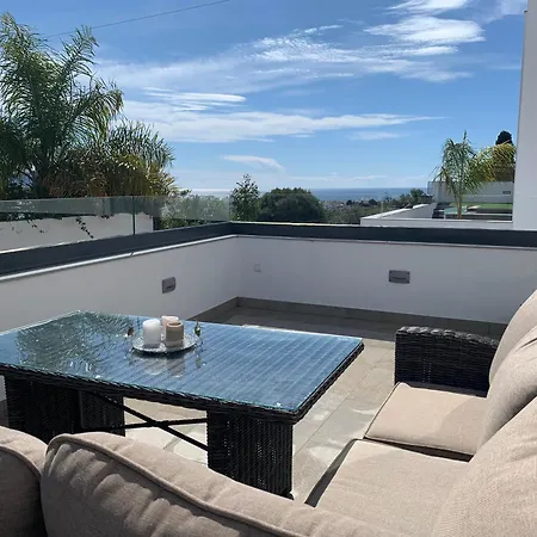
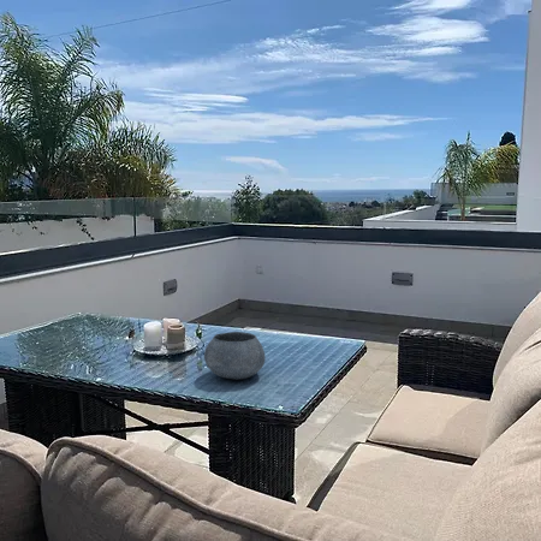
+ bowl (234, 356)
